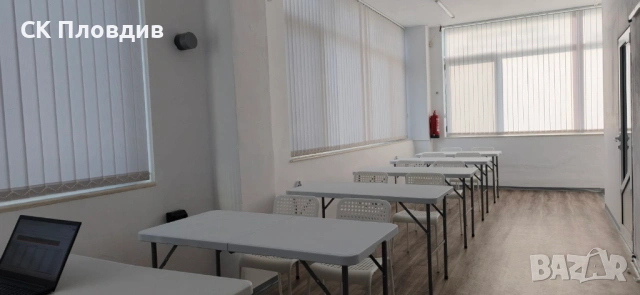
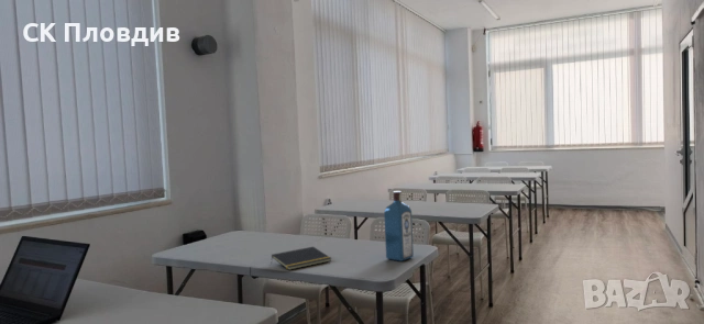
+ liquor (398, 224)
+ notepad (301, 257)
